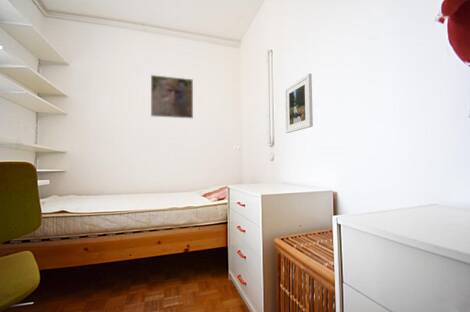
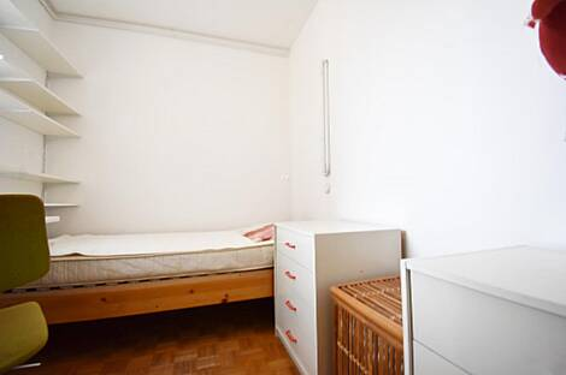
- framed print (172, 97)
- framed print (297, 106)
